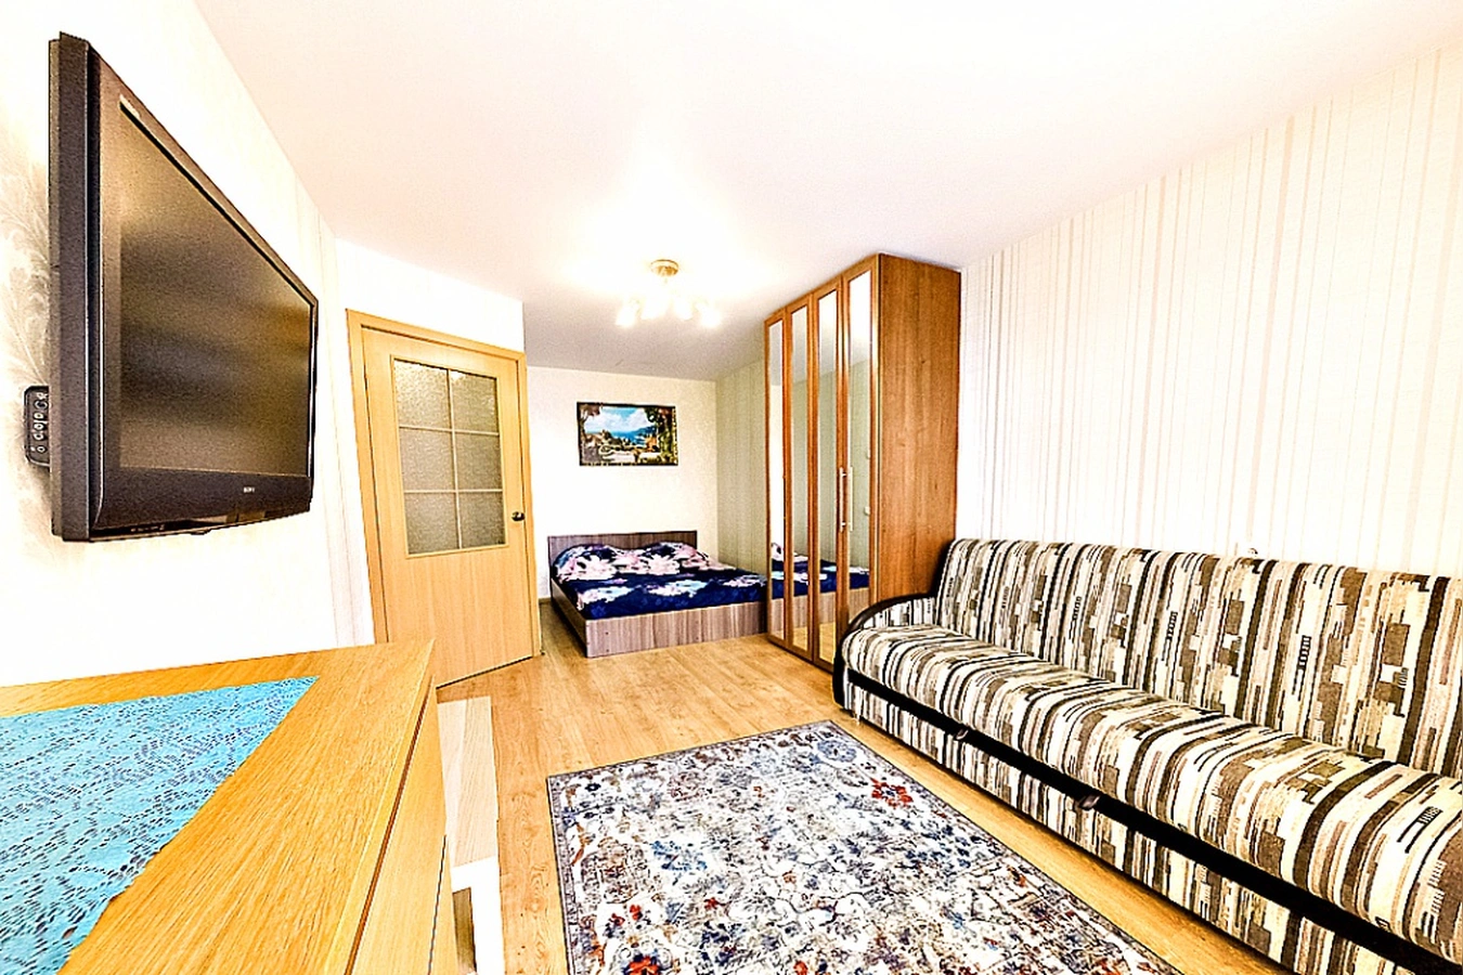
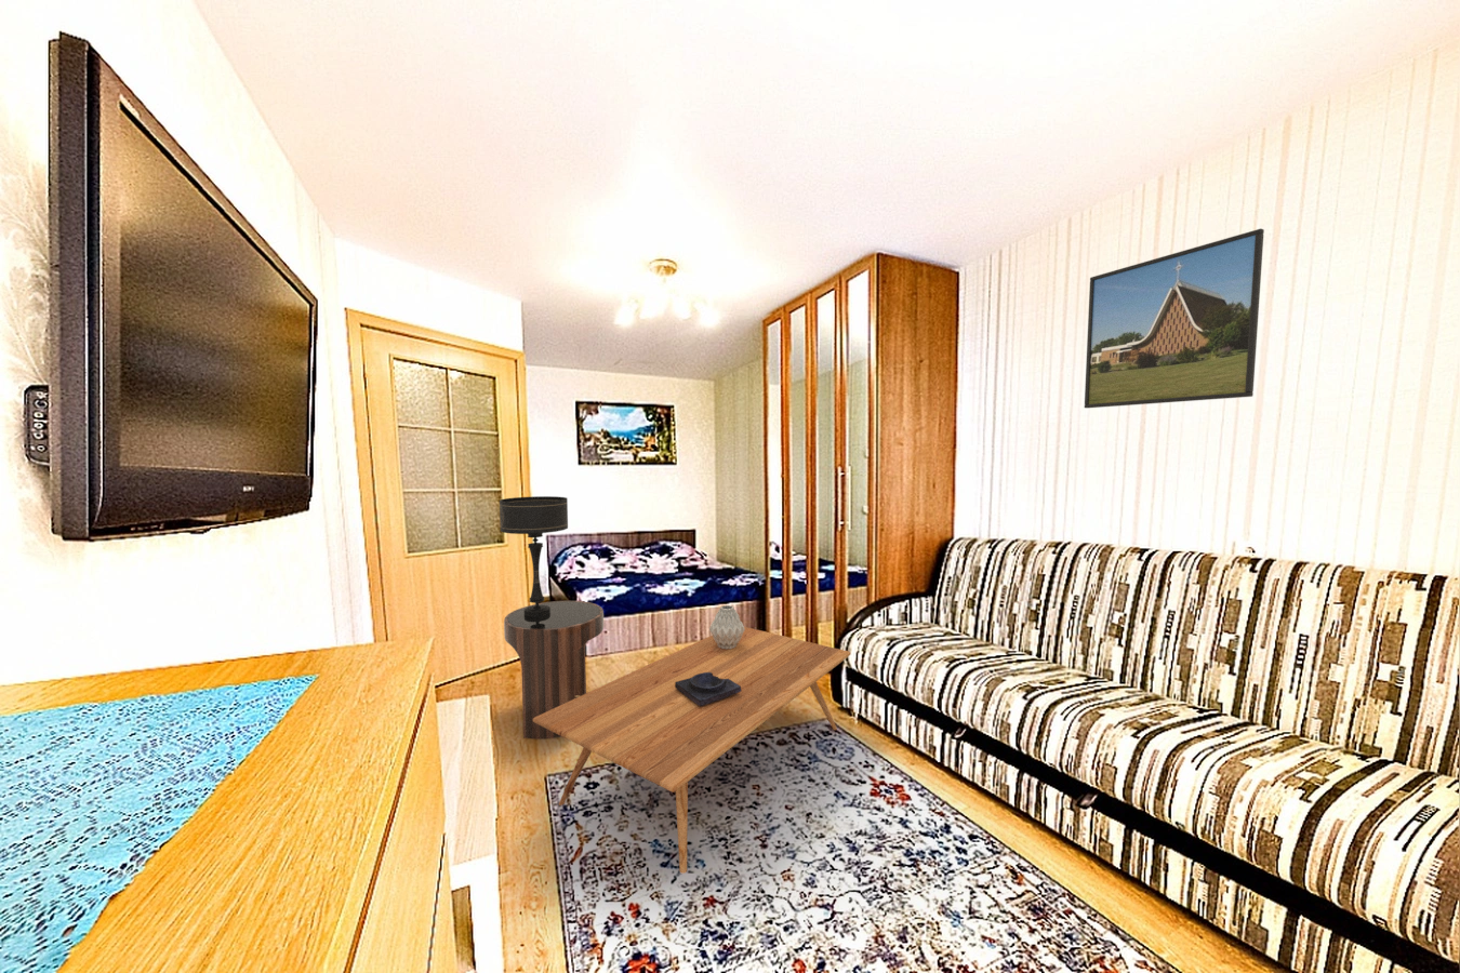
+ decorative bowl (704, 686)
+ vase (727, 626)
+ side table (556, 665)
+ coffee table (714, 721)
+ table lamp (536, 556)
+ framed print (1161, 330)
